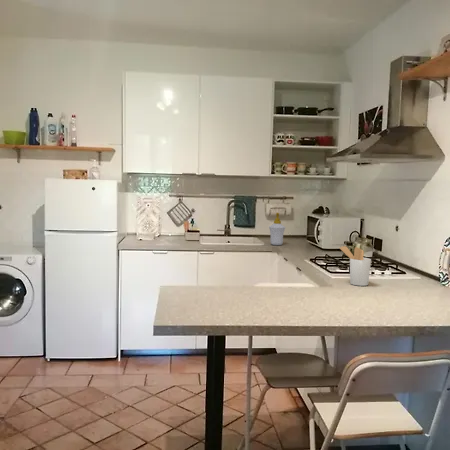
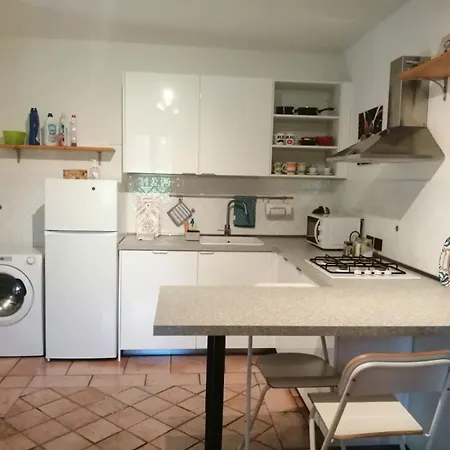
- soap bottle (277, 228)
- utensil holder (354, 264)
